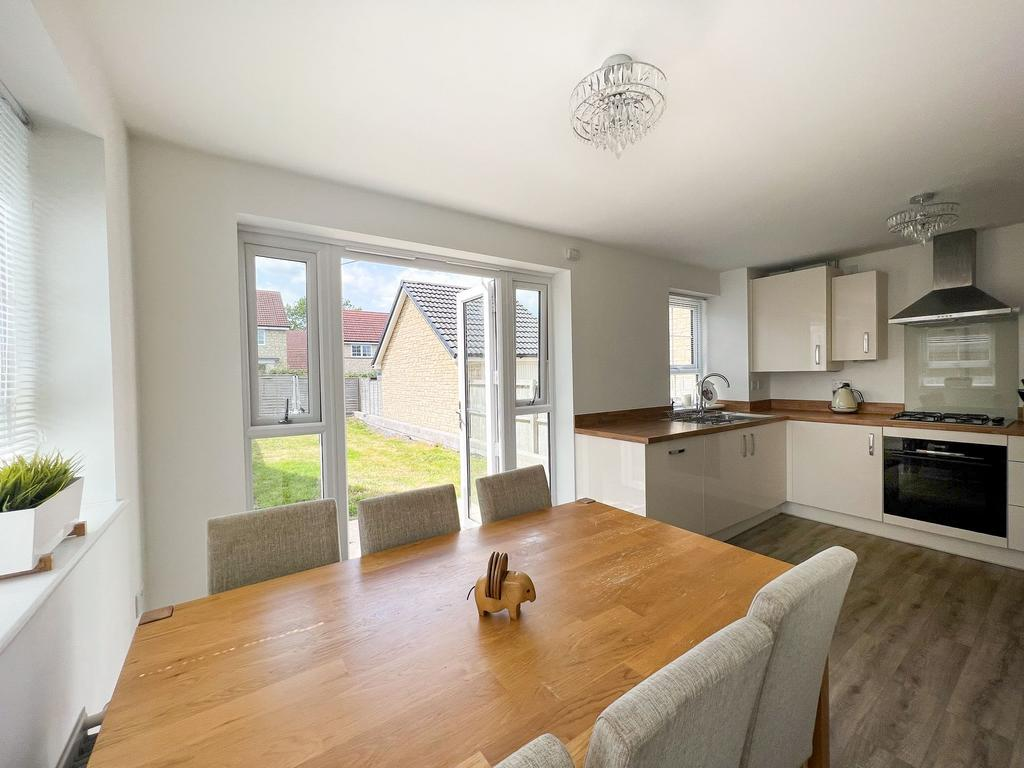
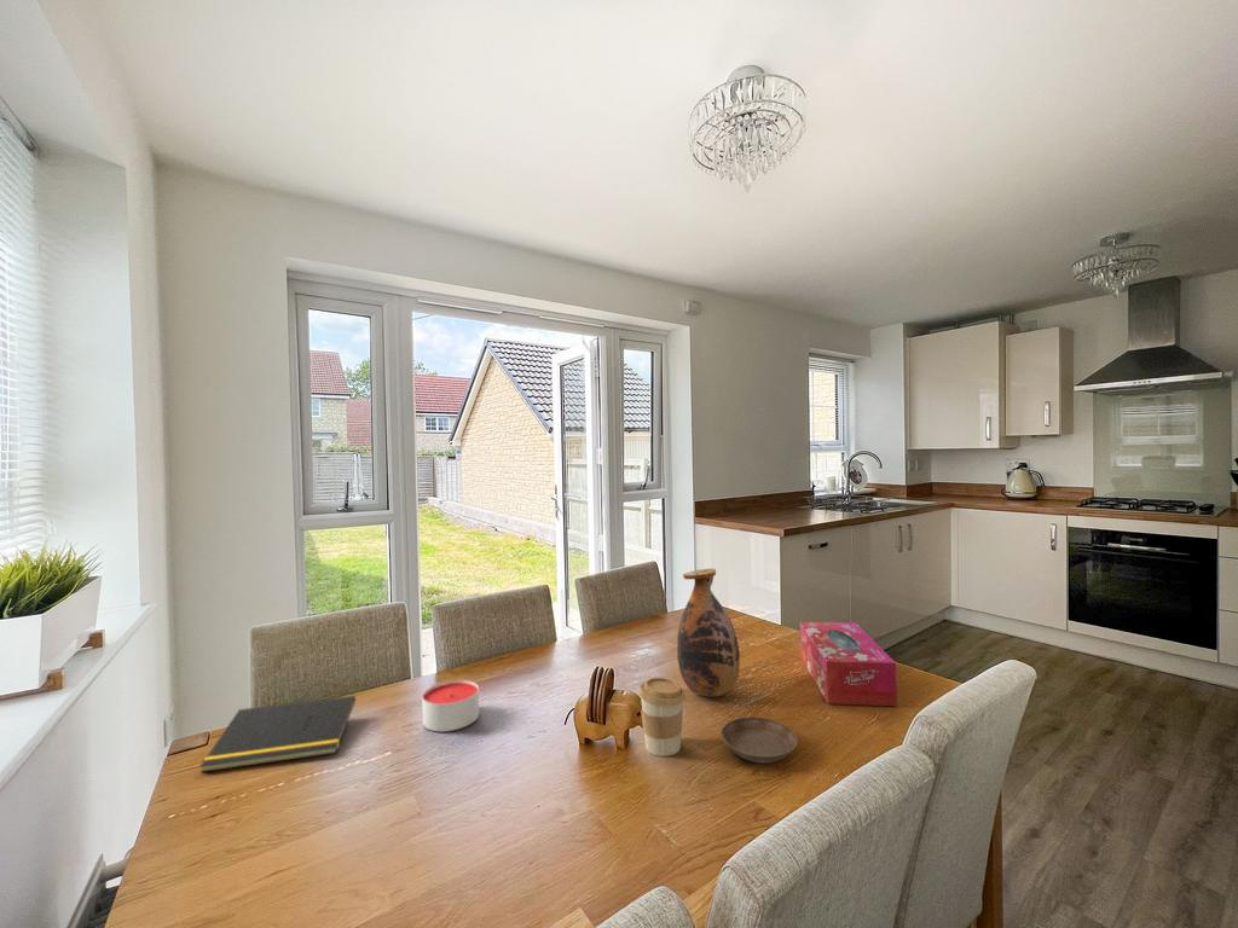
+ notepad (285, 730)
+ candle (451, 703)
+ saucer (758, 741)
+ coffee cup (661, 714)
+ tissue box (843, 659)
+ vase (707, 631)
